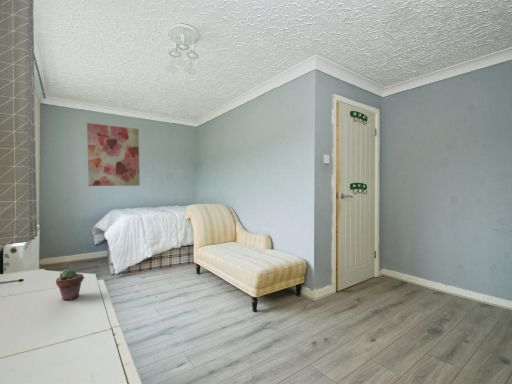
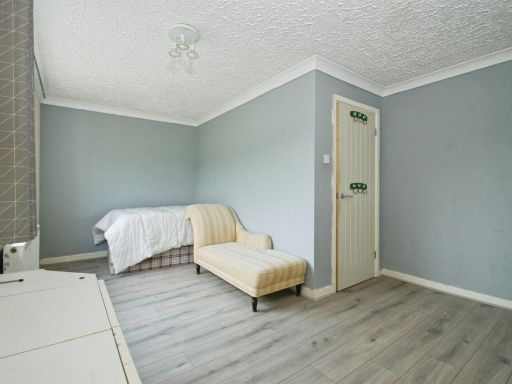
- potted succulent (70, 282)
- wall art (114, 156)
